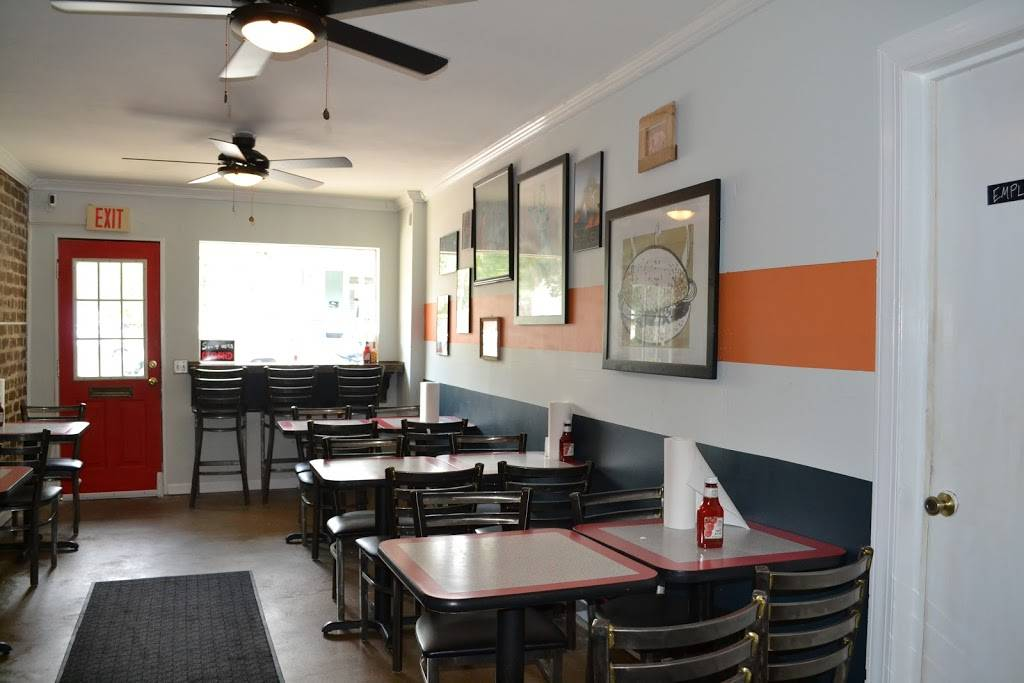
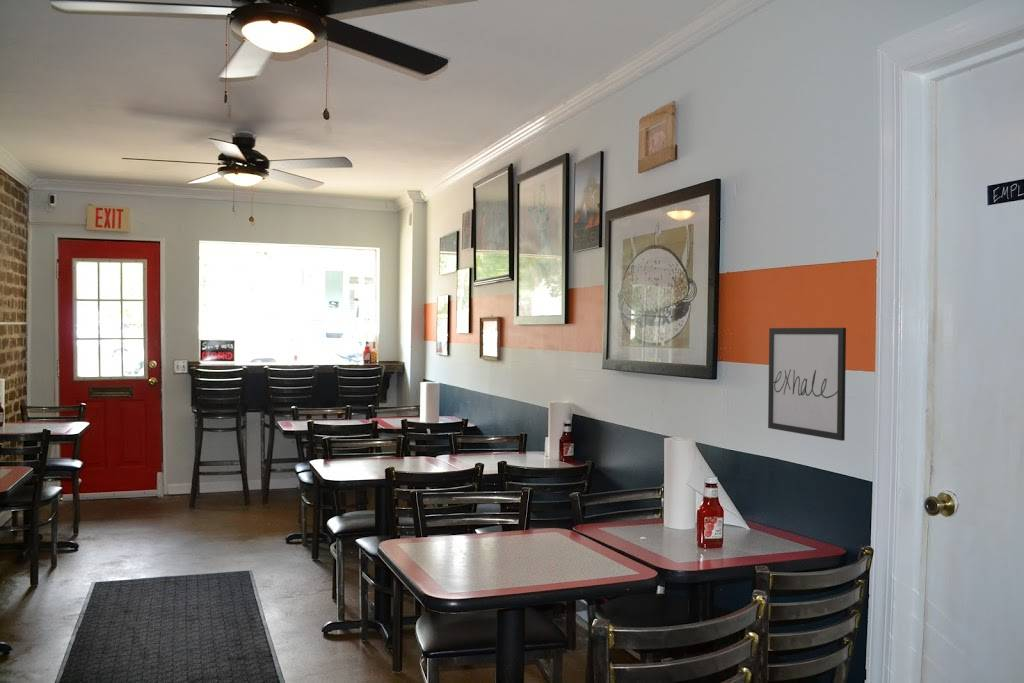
+ wall art (804, 380)
